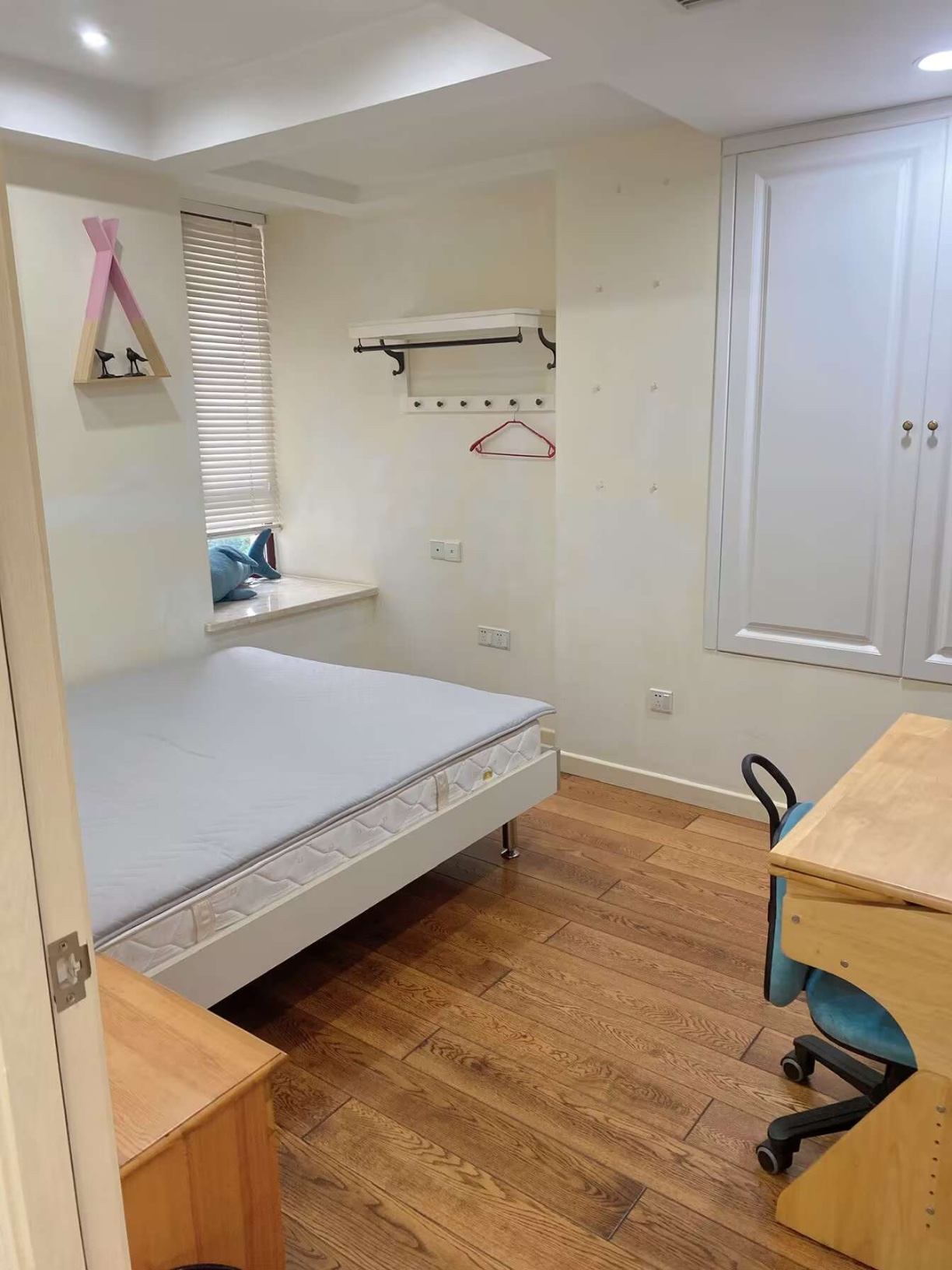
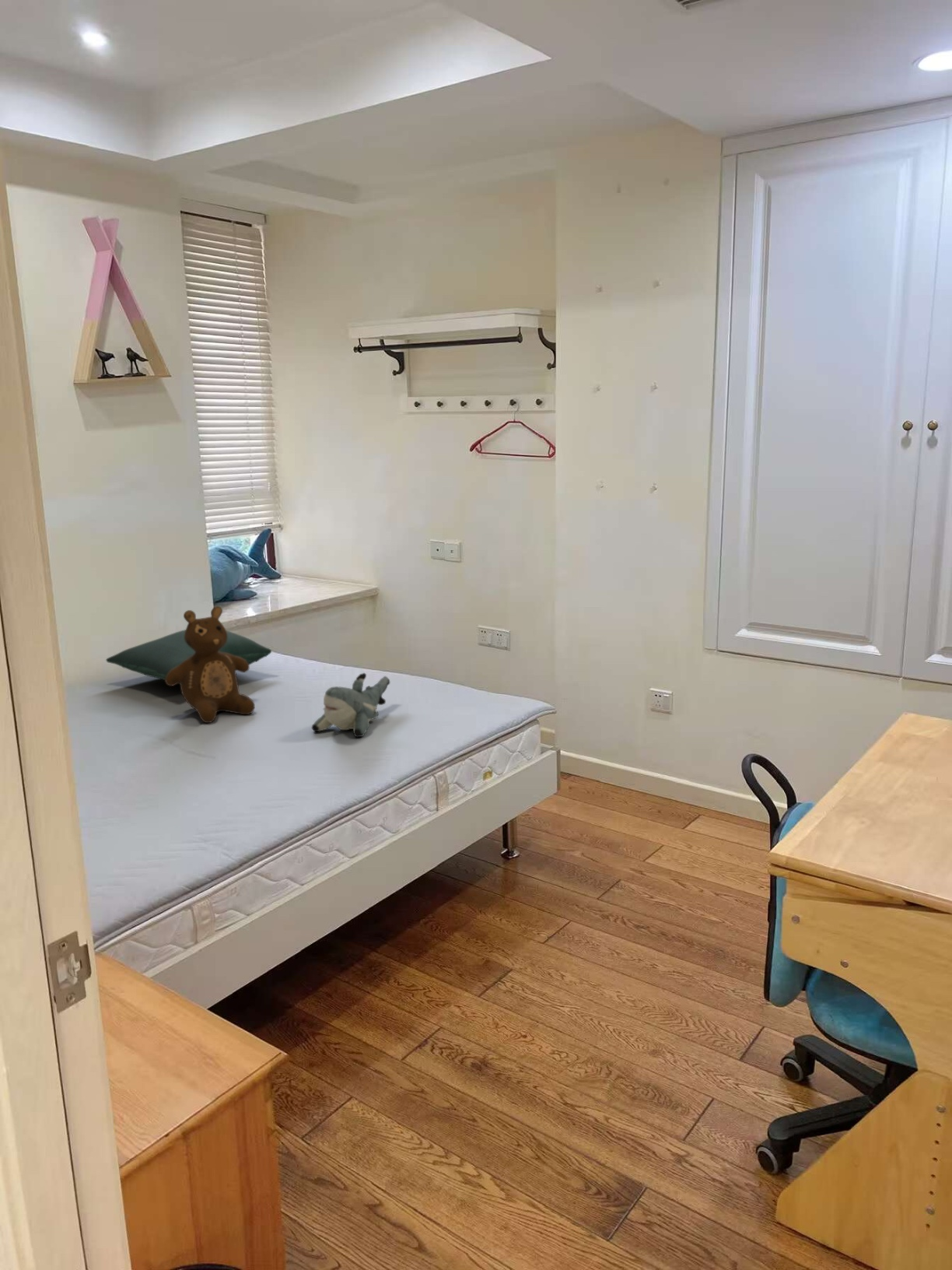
+ teddy bear (213, 662)
+ pillow (190, 656)
+ shark plush (364, 697)
